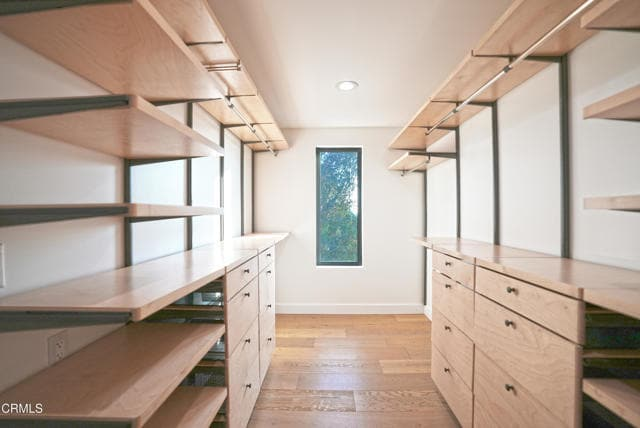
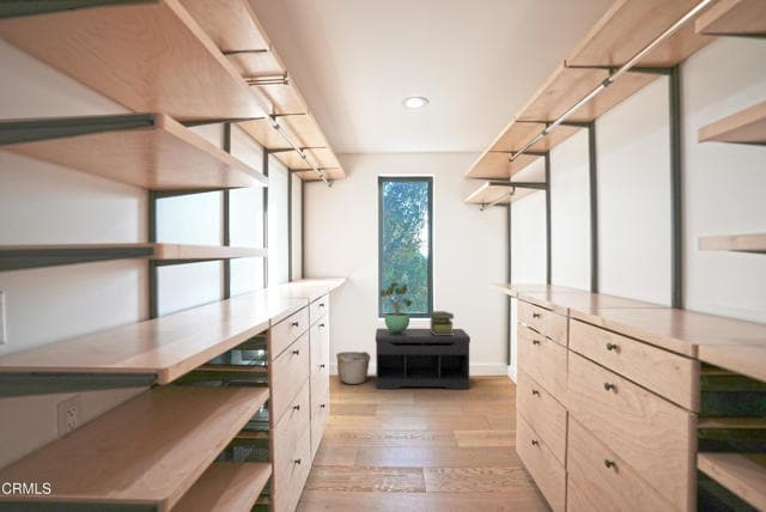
+ bench (420, 356)
+ potted plant (395, 306)
+ basket (353, 366)
+ stack of books (440, 322)
